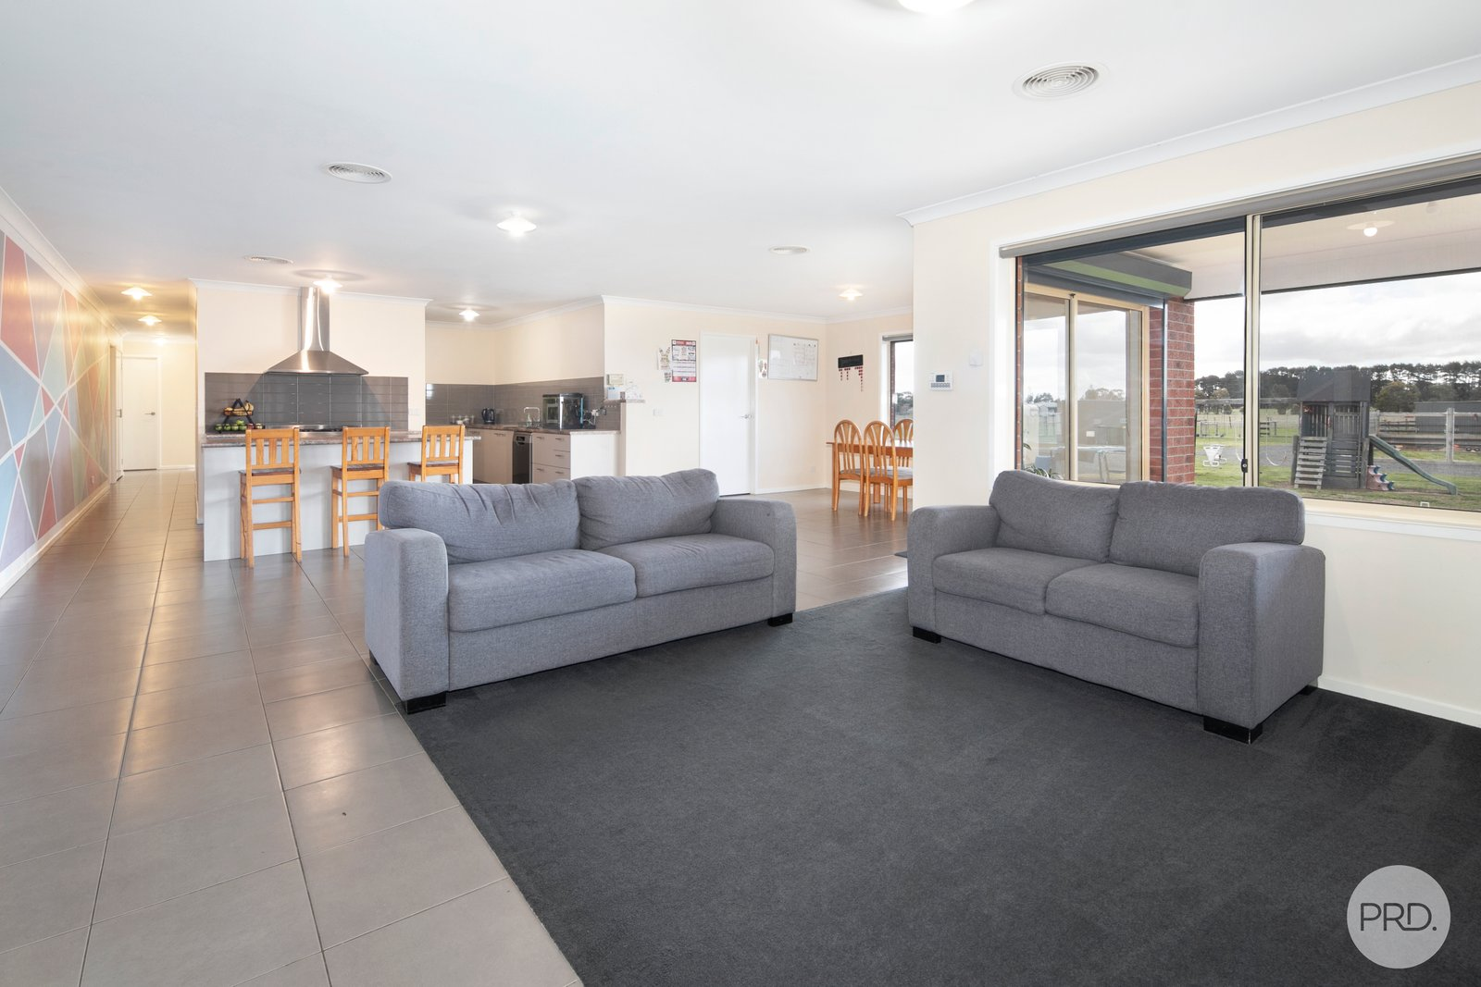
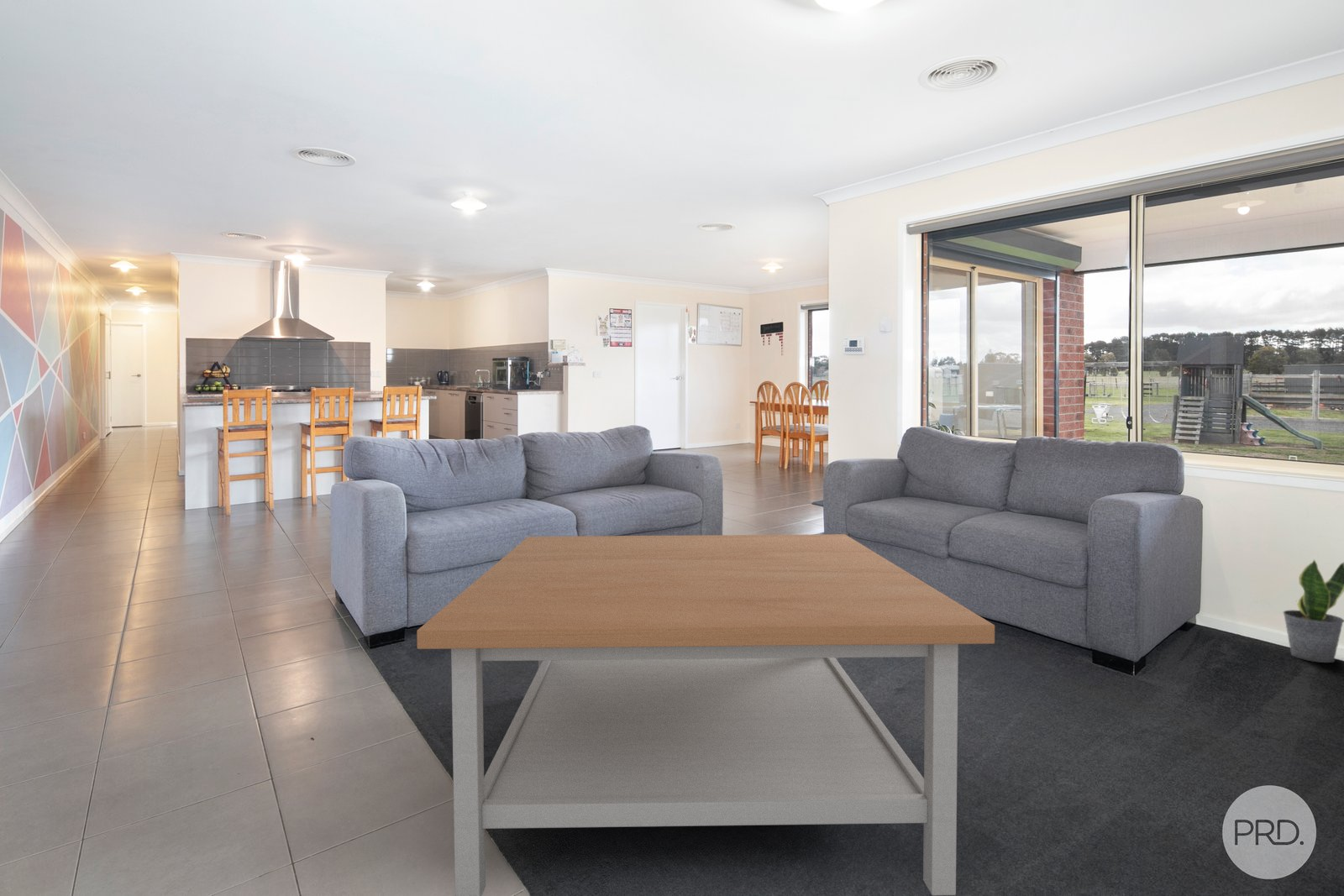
+ coffee table (695, 671)
+ potted plant (1313, 606)
